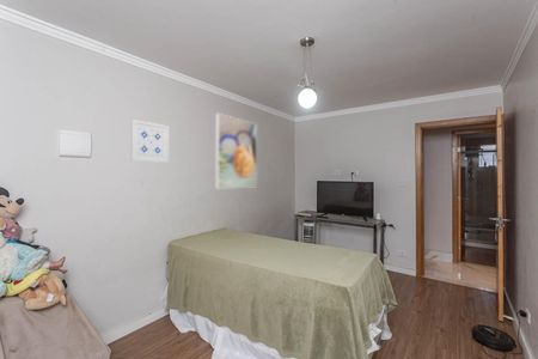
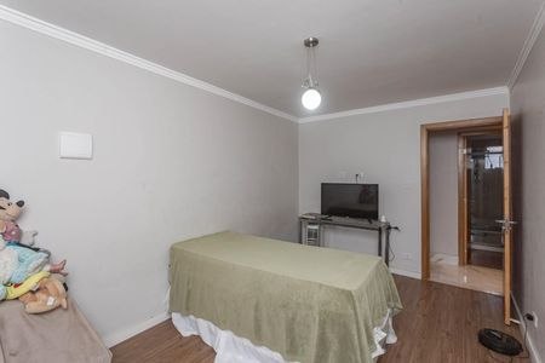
- wall art (151, 142)
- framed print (238, 153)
